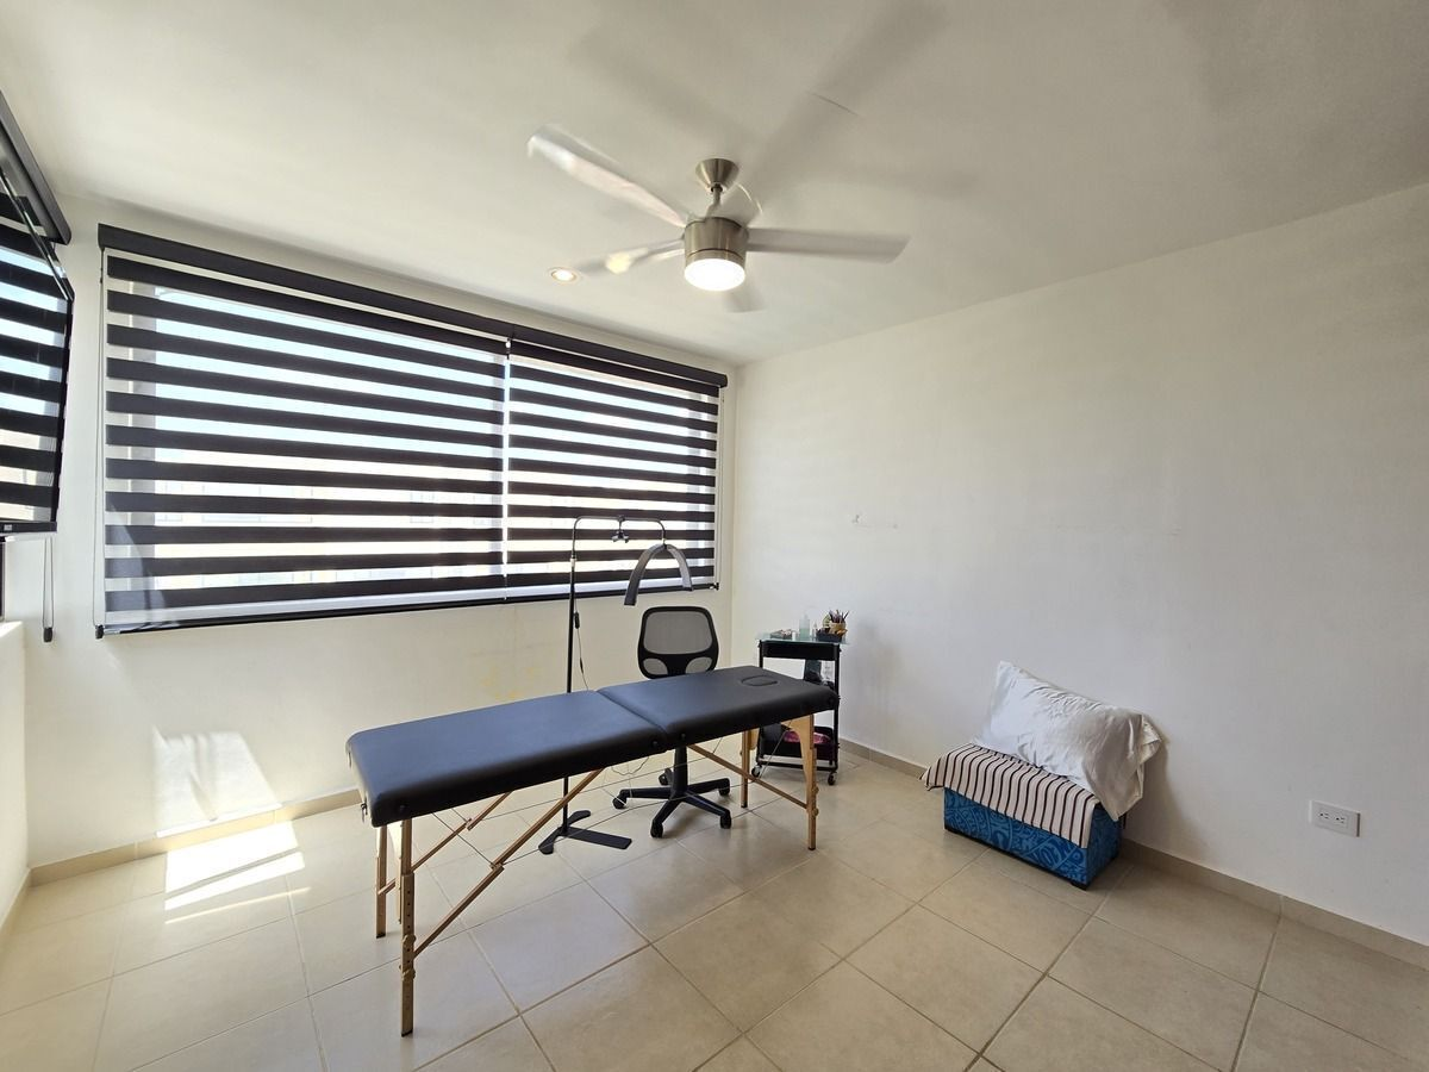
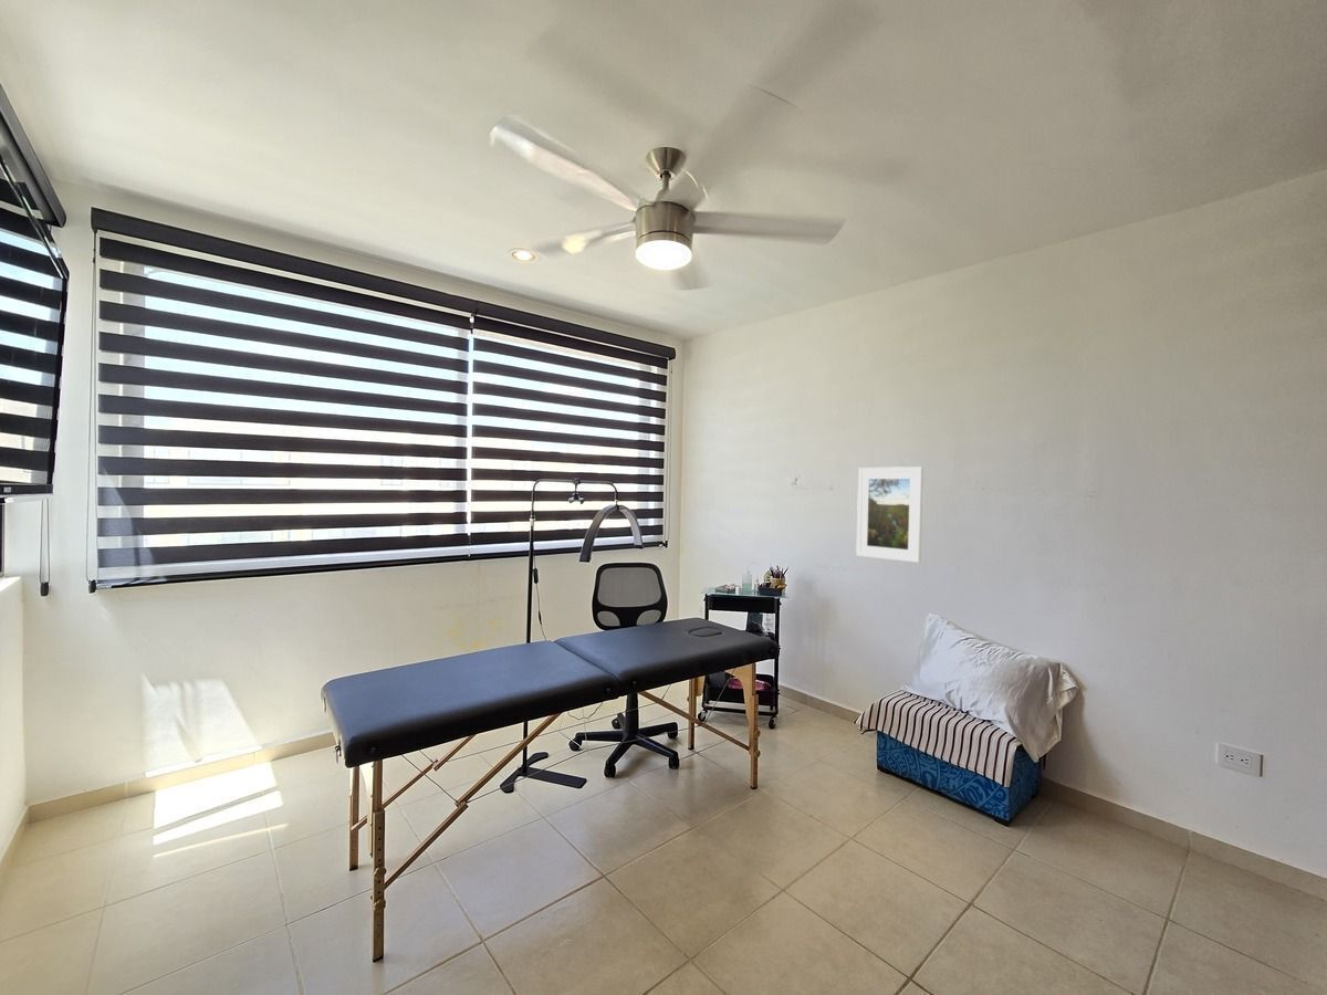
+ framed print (888, 513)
